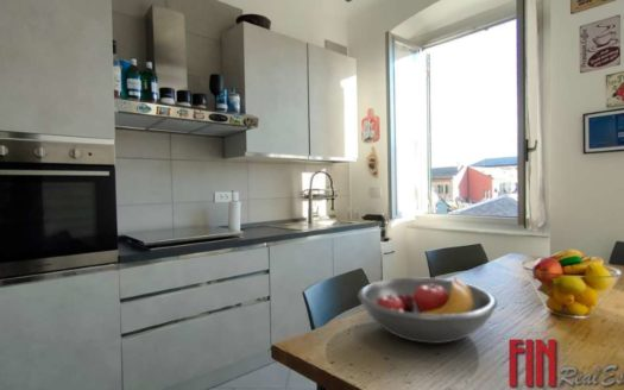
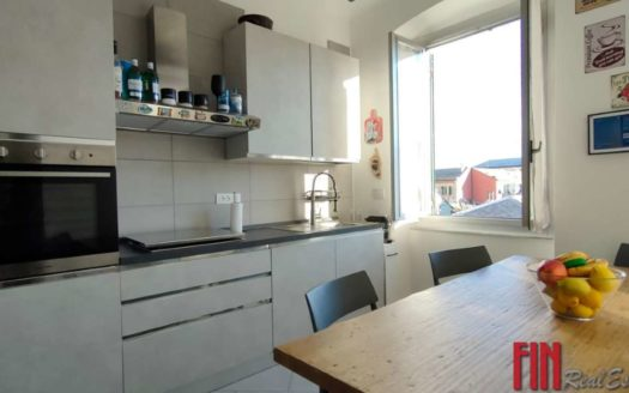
- fruit bowl (424, 307)
